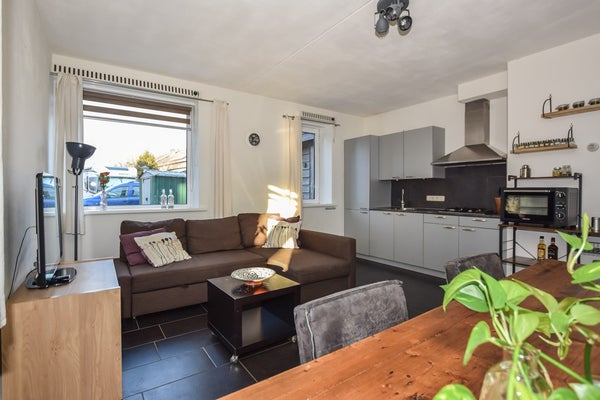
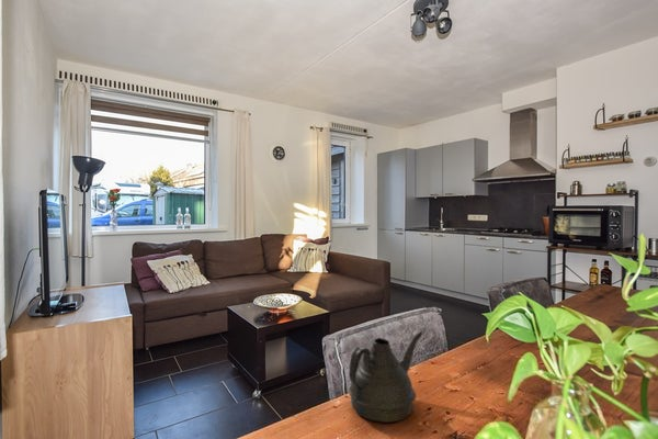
+ teapot (390, 369)
